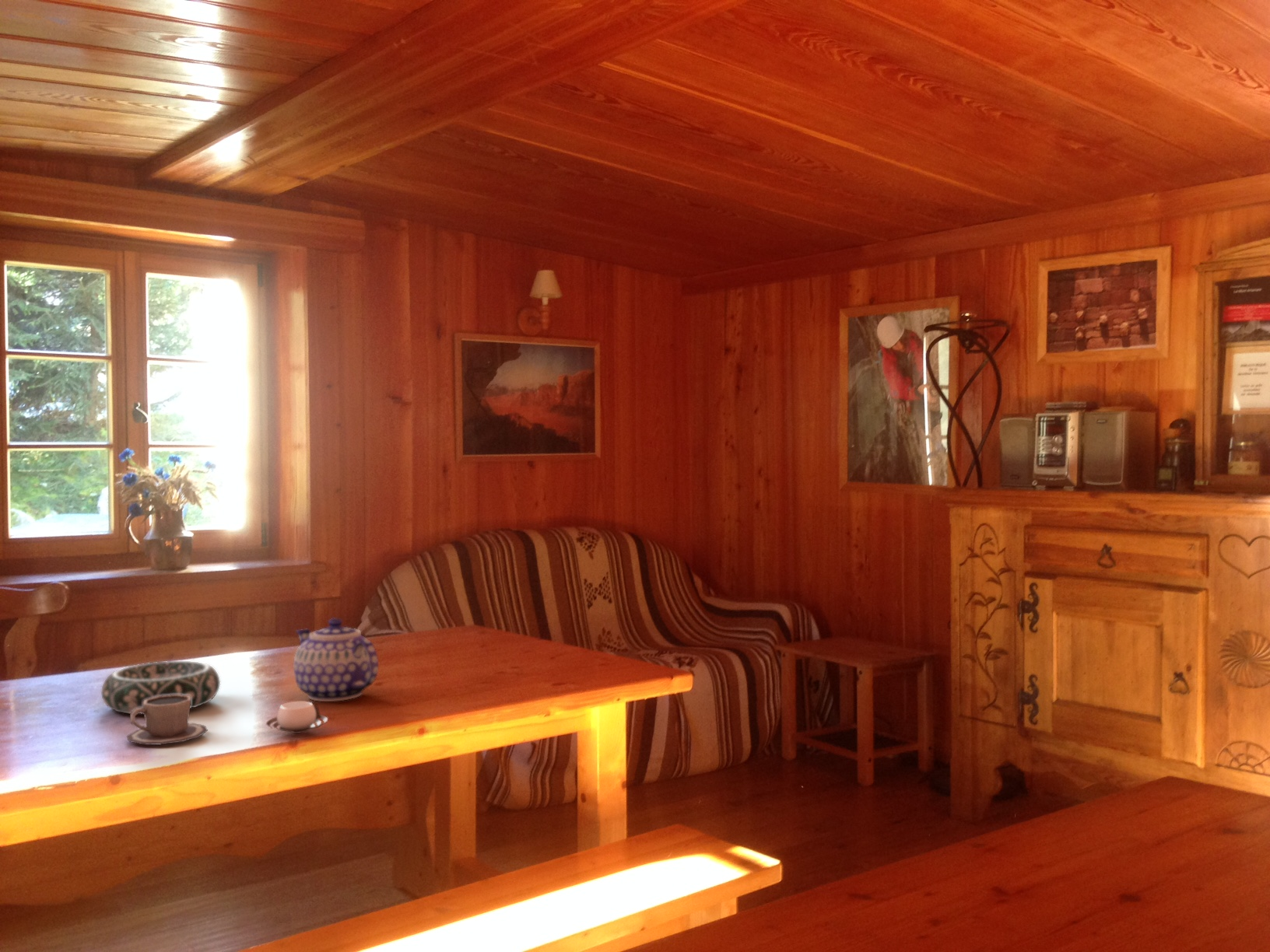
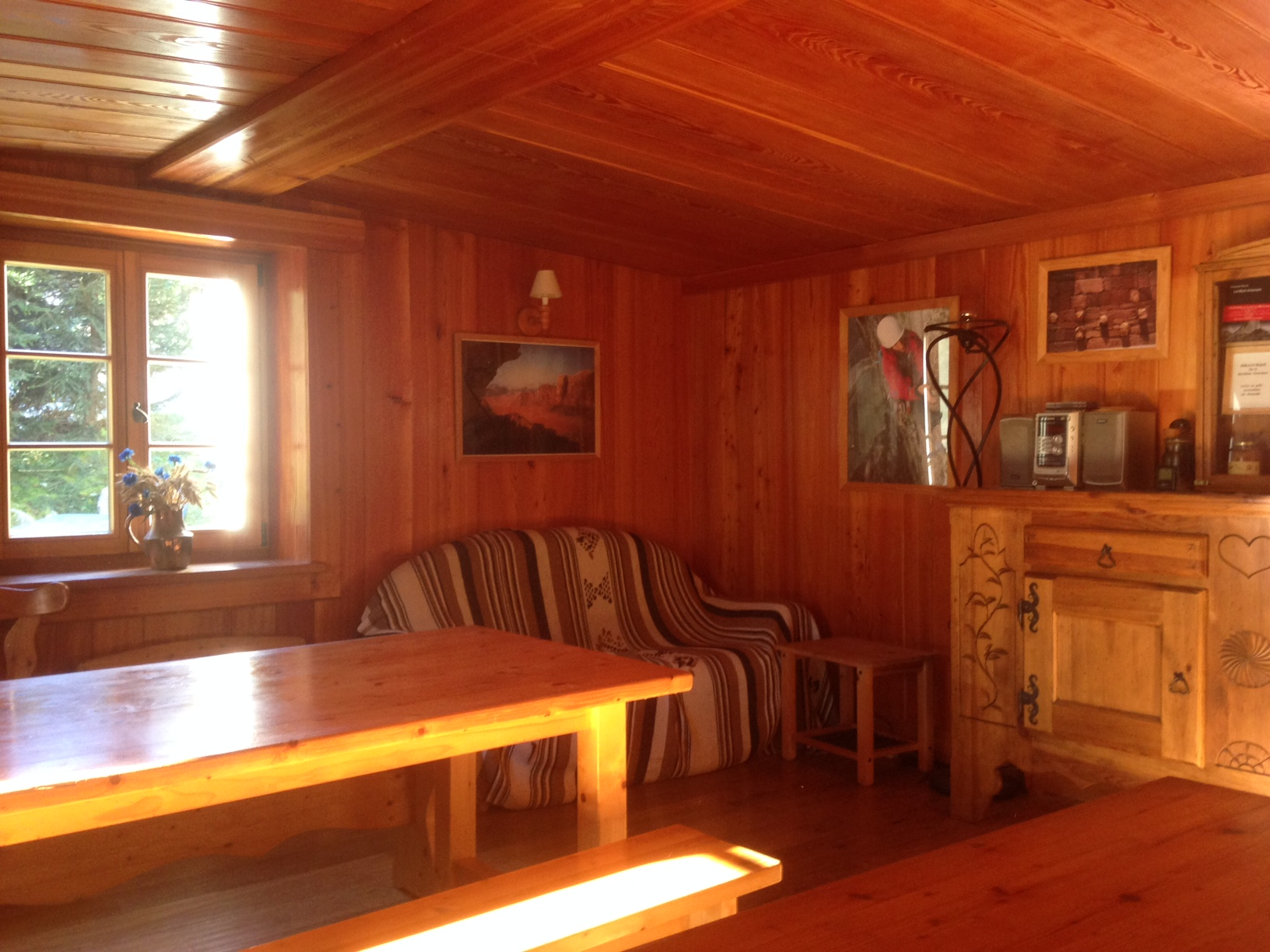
- cup (296, 718)
- decorative bowl (162, 688)
- cup (167, 719)
- teapot (335, 656)
